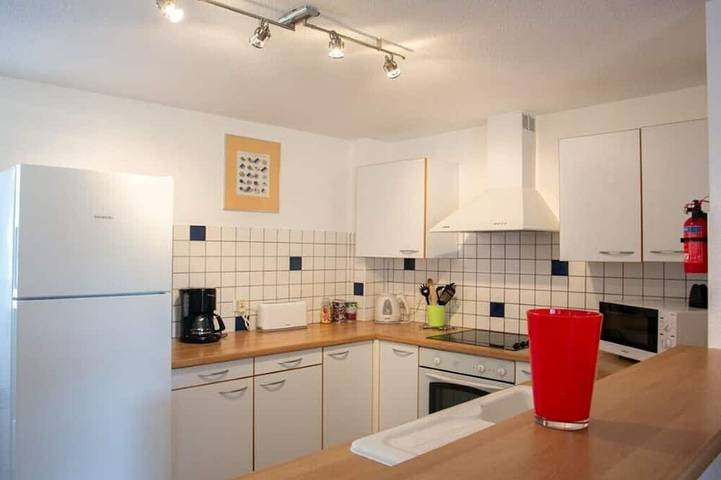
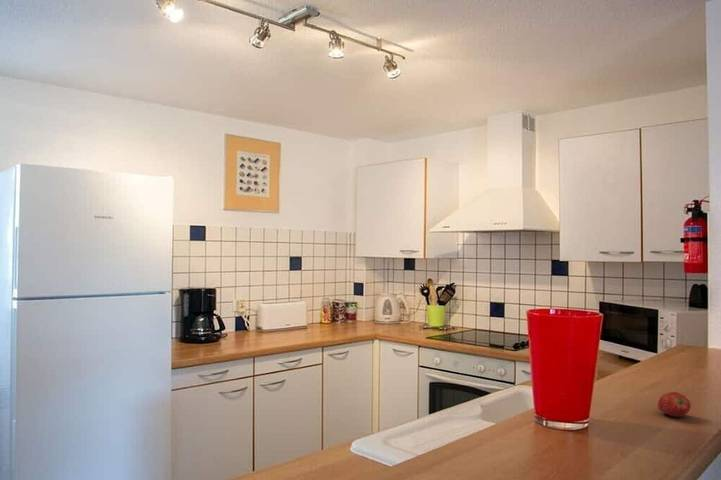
+ fruit (672, 403)
